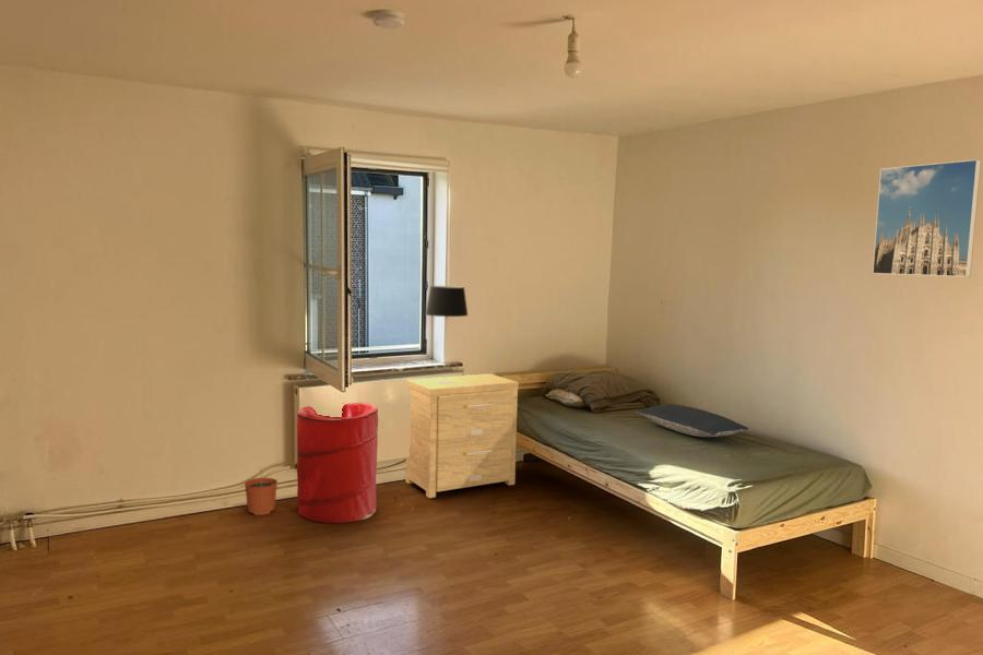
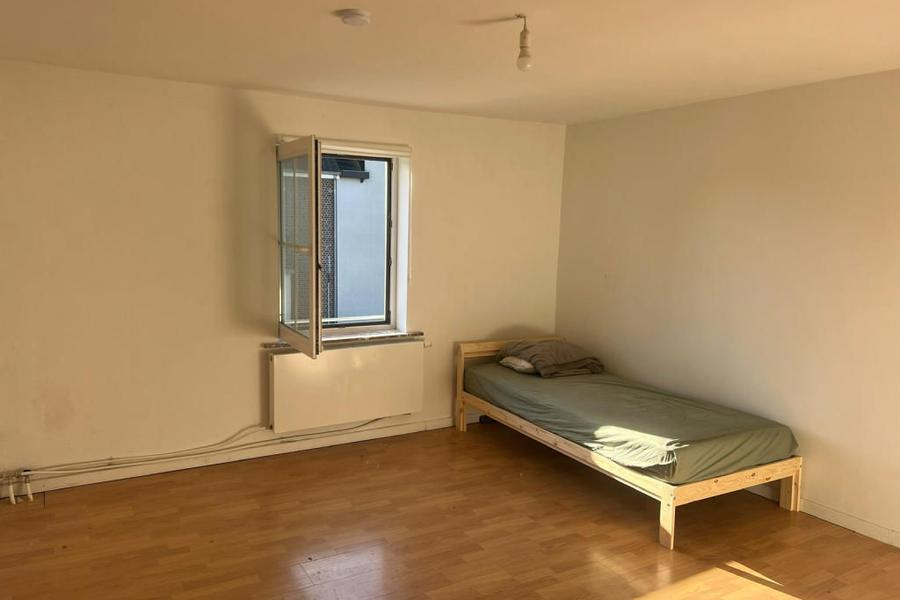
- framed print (923, 219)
- side table (463, 432)
- plant pot (261, 489)
- laundry hamper (337, 457)
- table lamp (446, 334)
- pillow (690, 419)
